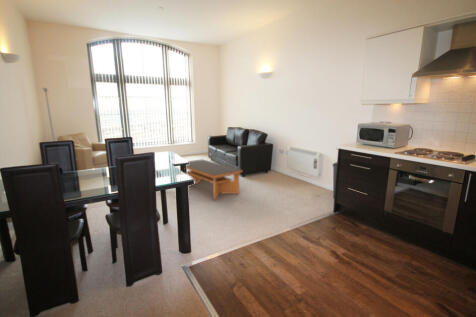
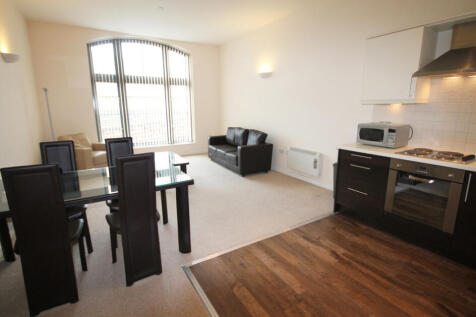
- coffee table (207, 177)
